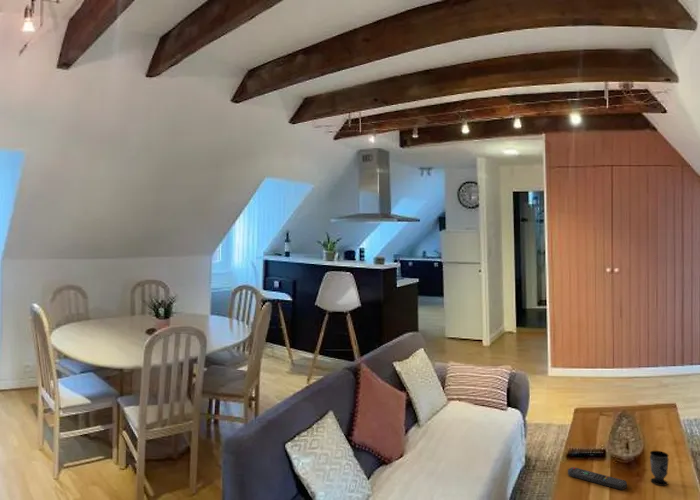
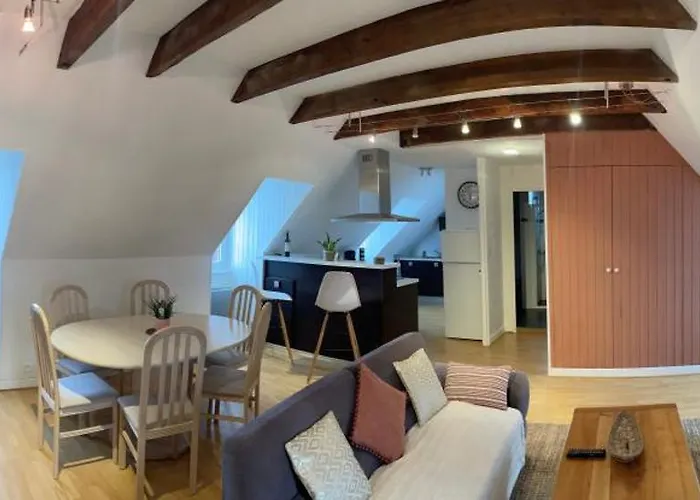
- remote control (596, 477)
- cup (659, 468)
